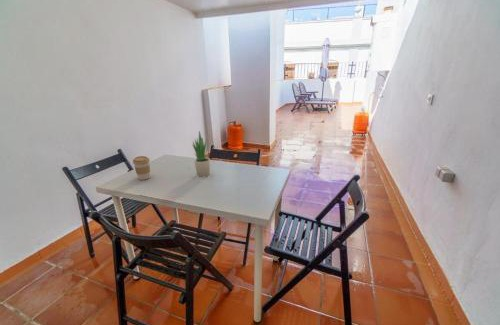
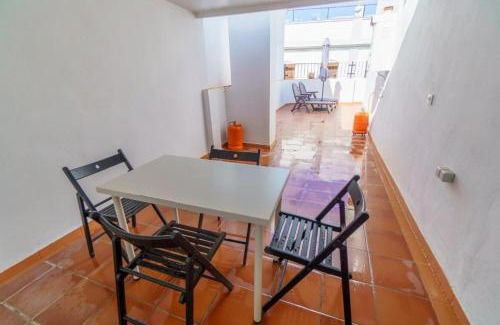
- coffee cup (142, 167)
- potted plant (200, 153)
